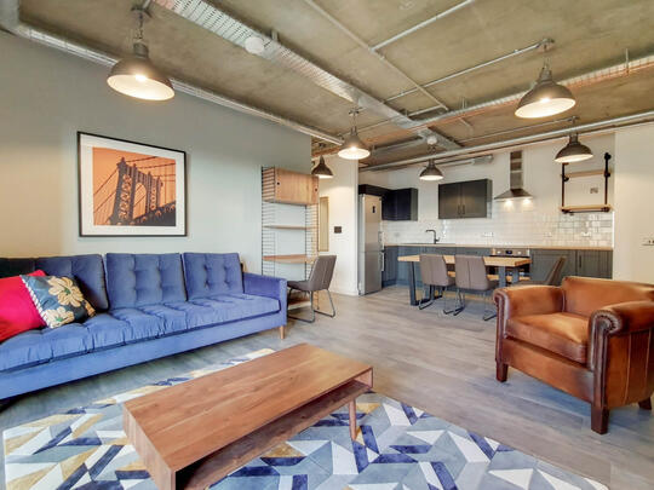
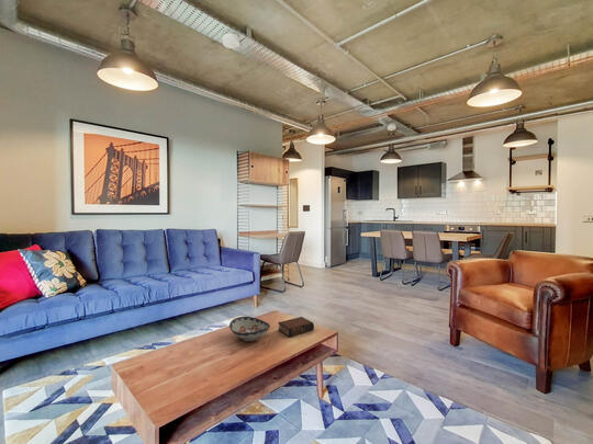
+ book (295, 326)
+ decorative bowl (249, 330)
